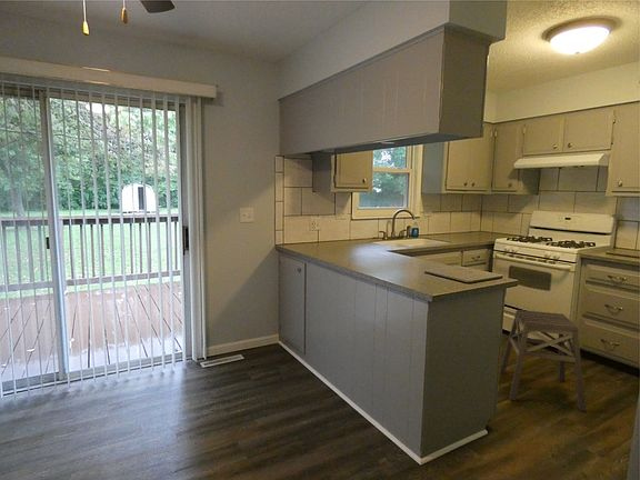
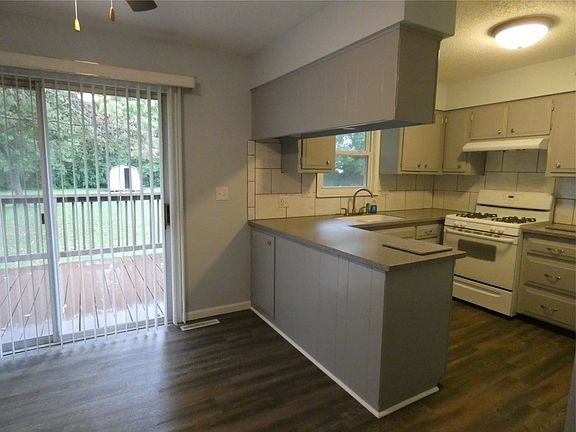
- stool (541, 353)
